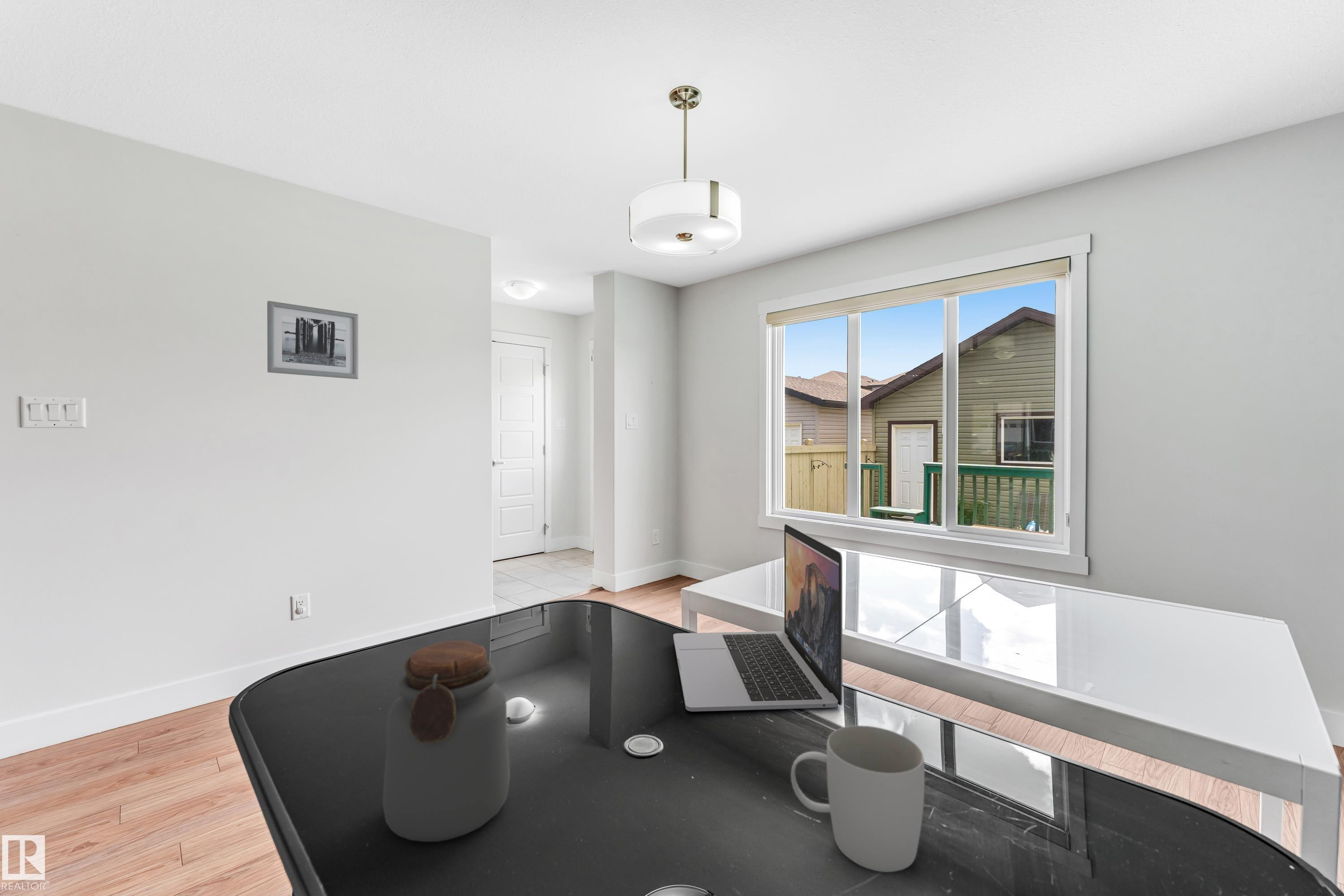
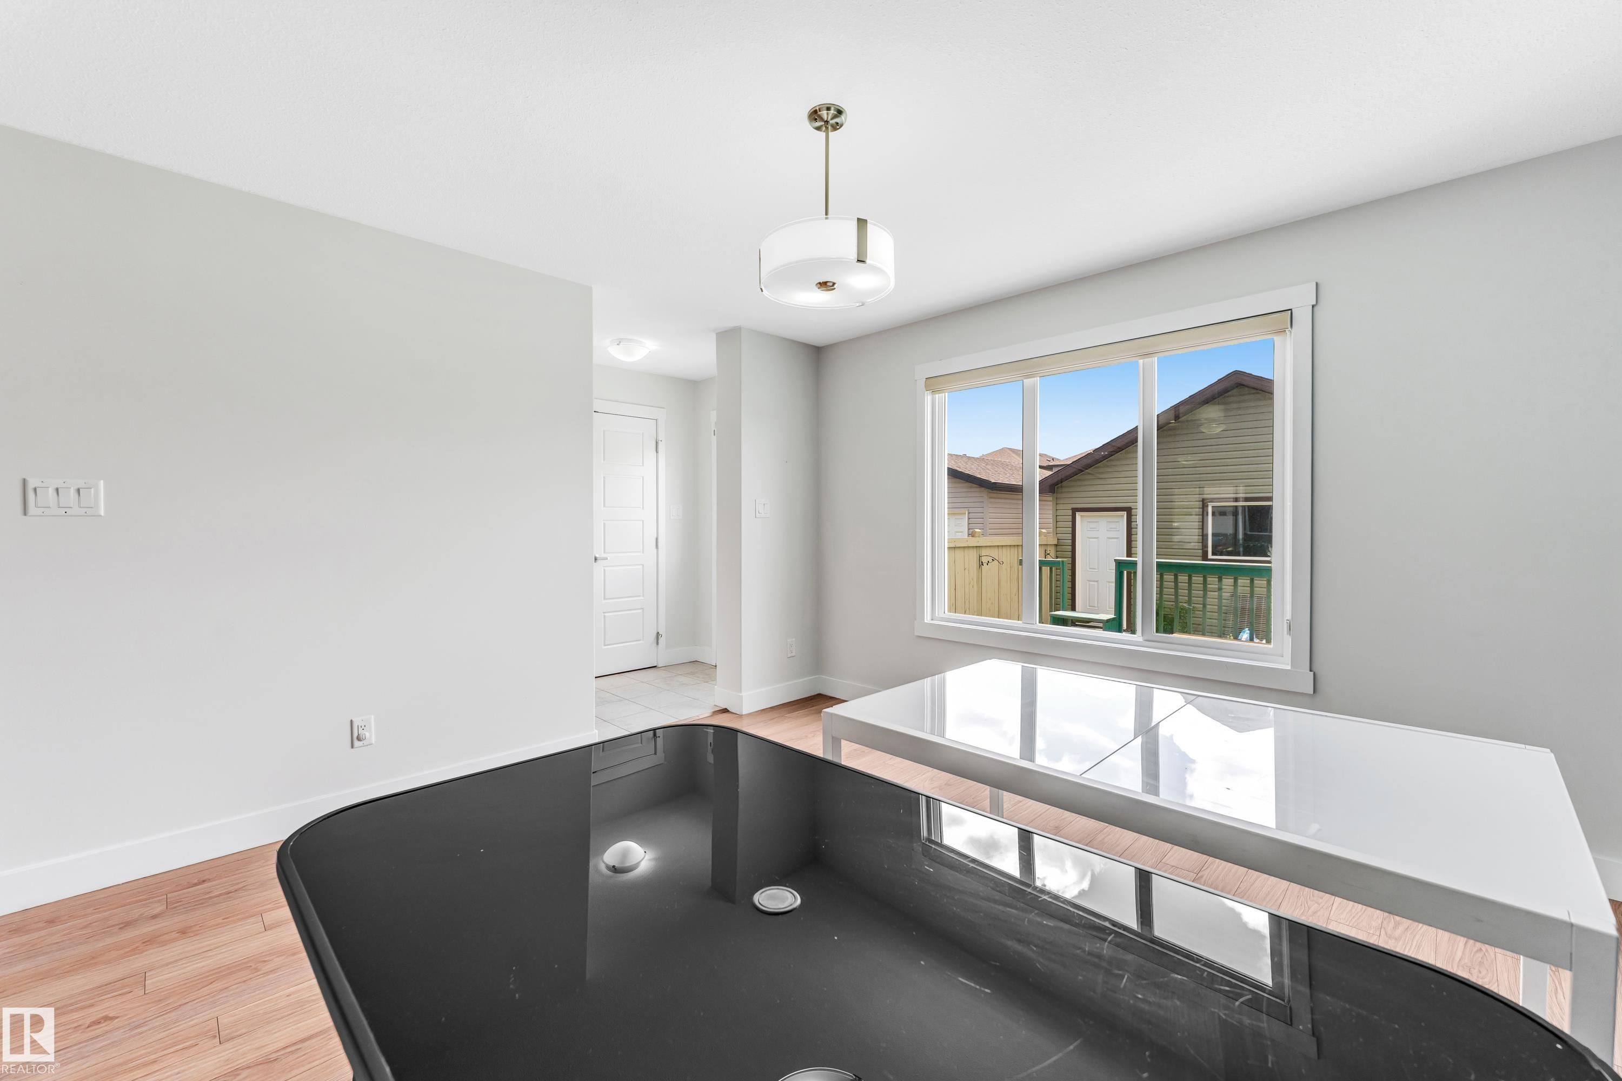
- wall art (315, 342)
- jar (448, 729)
- laptop (745, 632)
- mug (855, 792)
